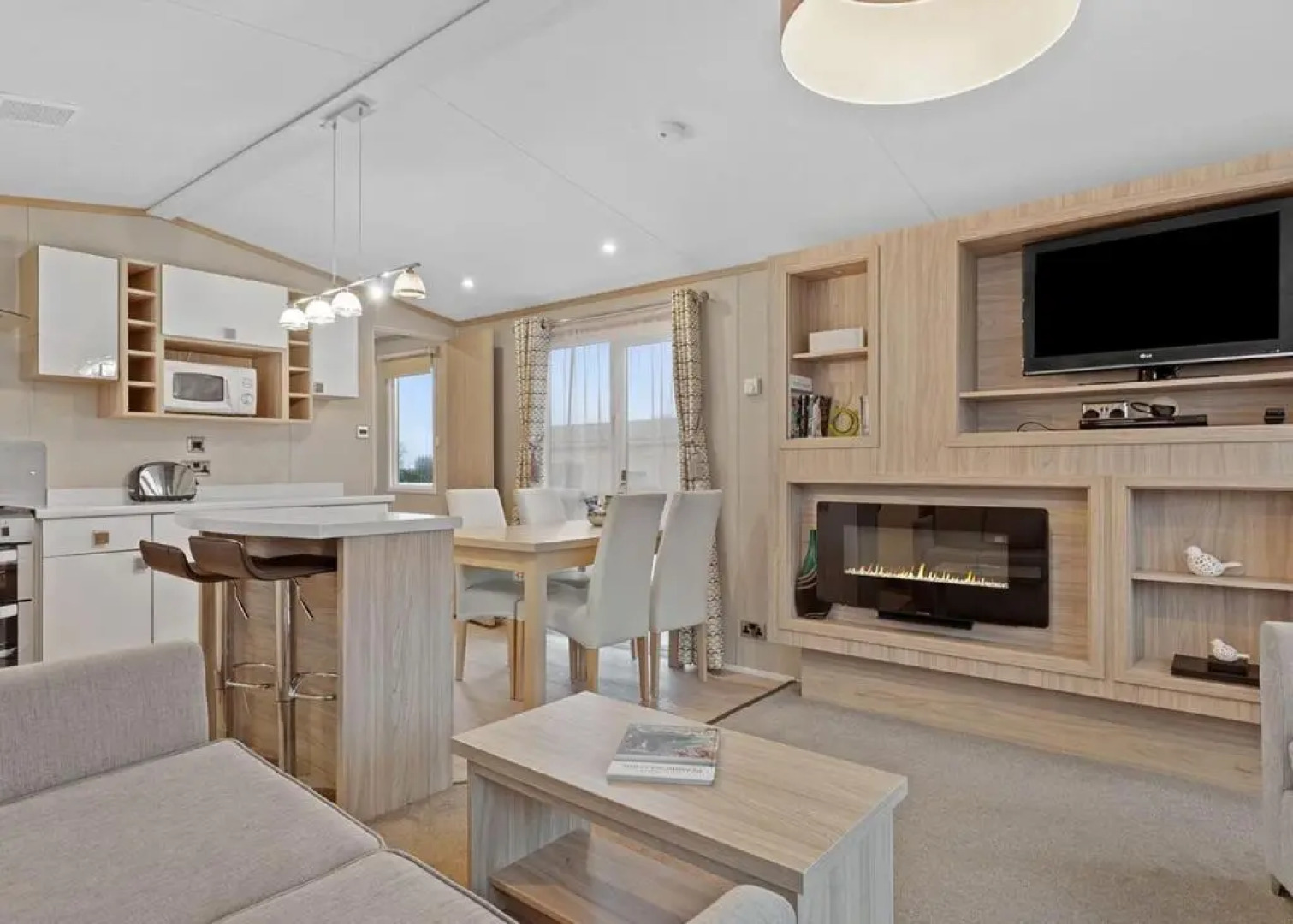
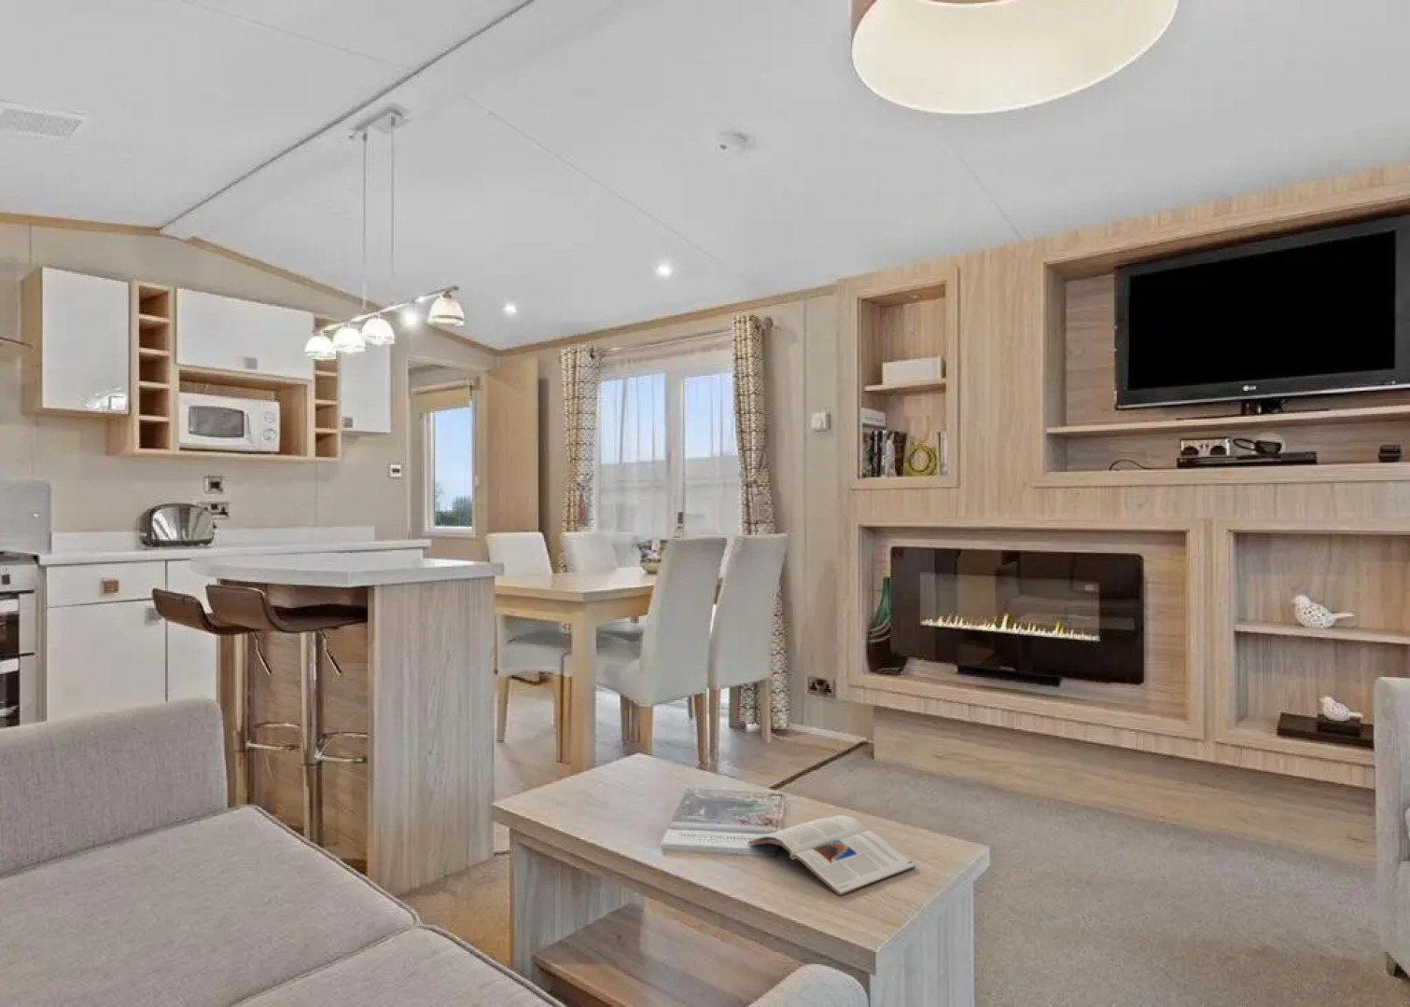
+ magazine (829, 844)
